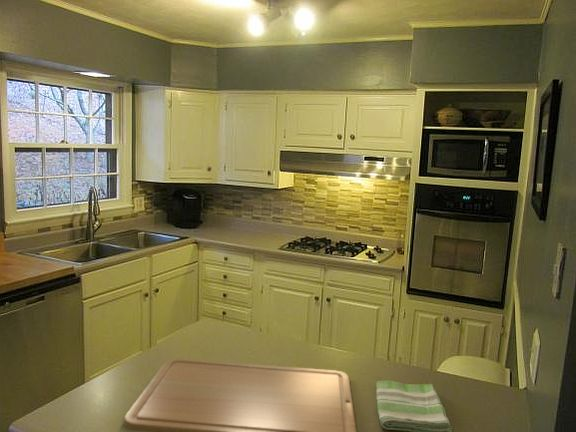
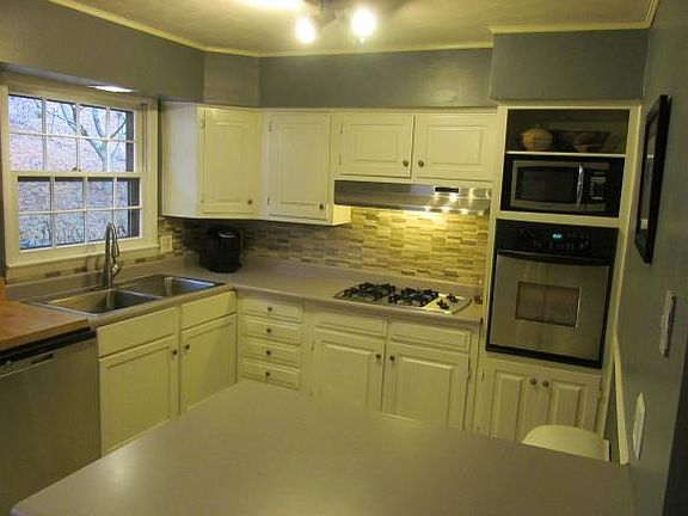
- dish towel (410, 403)
- chopping board (248, 396)
